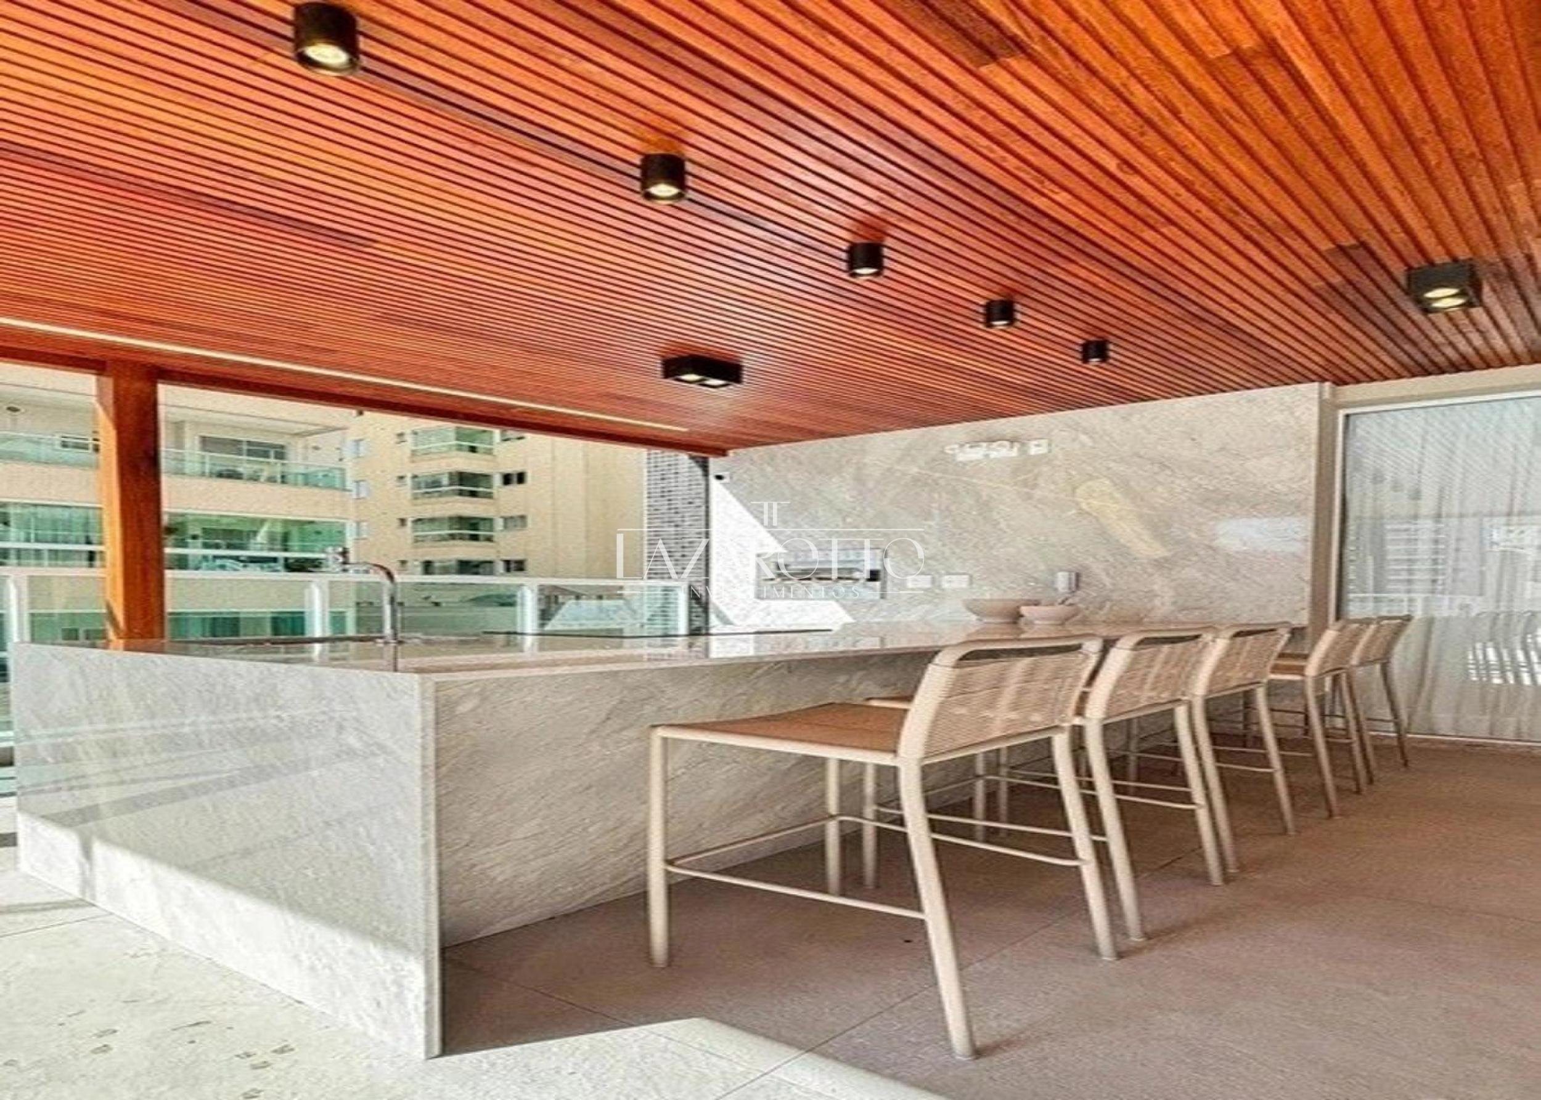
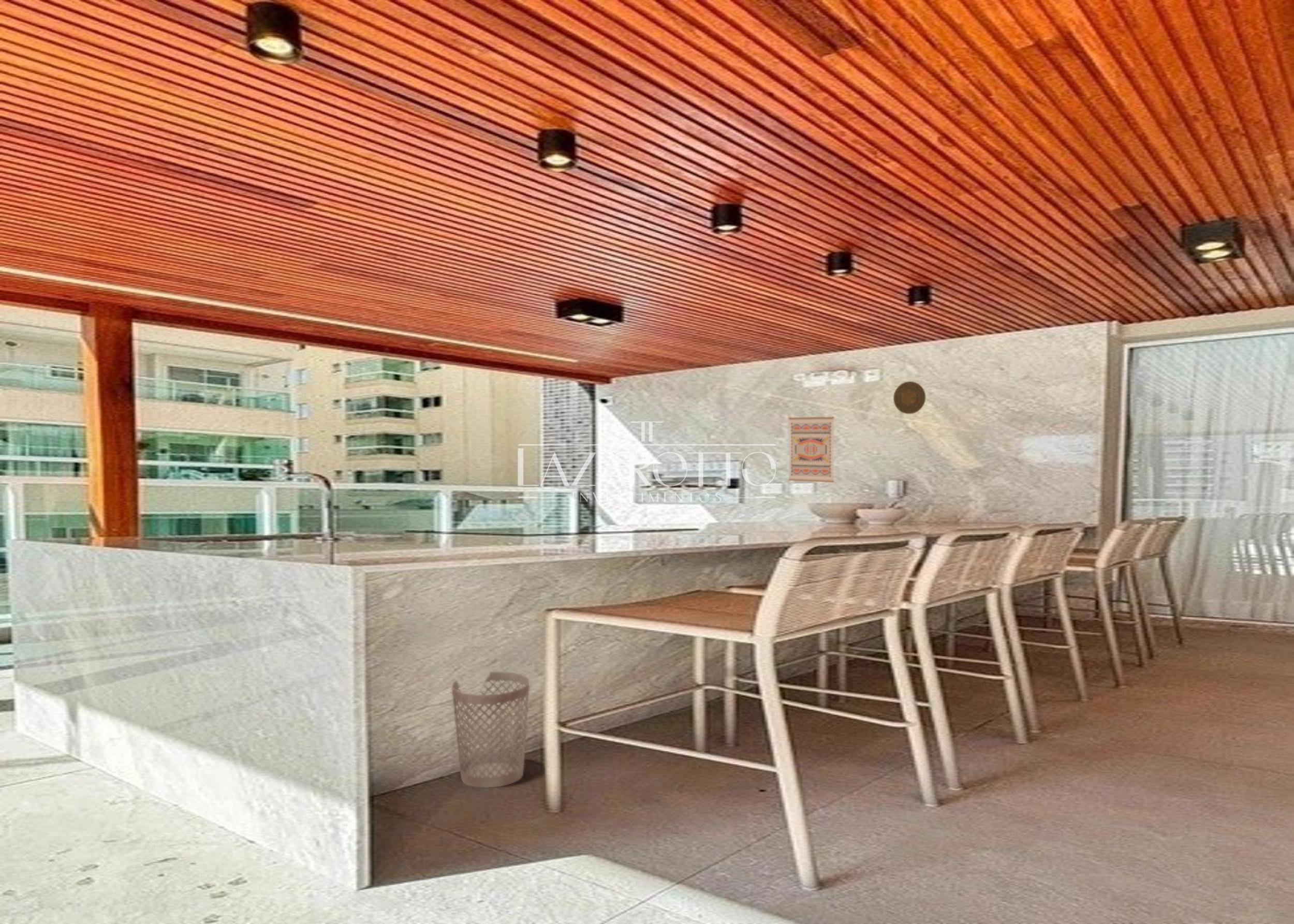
+ wall art (811, 449)
+ decorative plate (909, 397)
+ wastebasket (491, 729)
